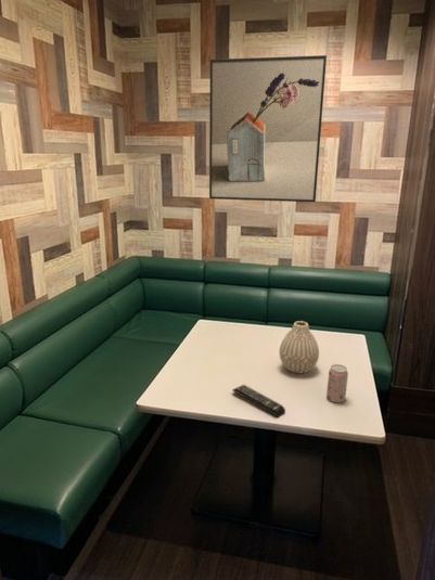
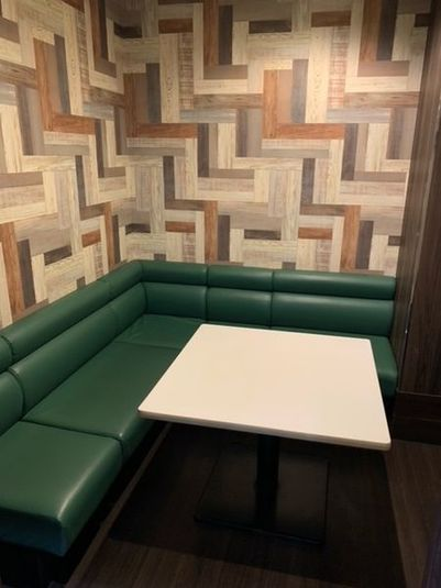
- beverage can (336, 383)
- remote control (257, 399)
- vase (299, 346)
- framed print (264, 132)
